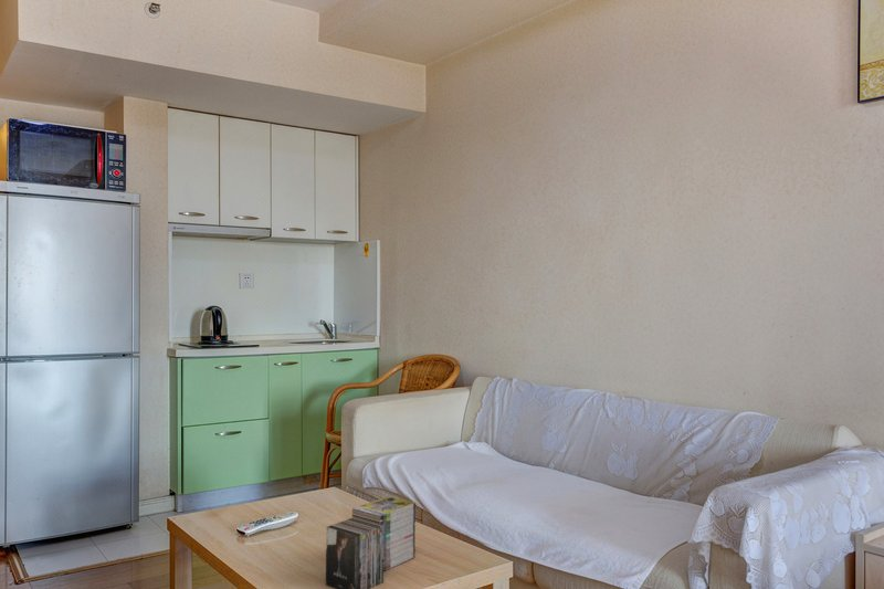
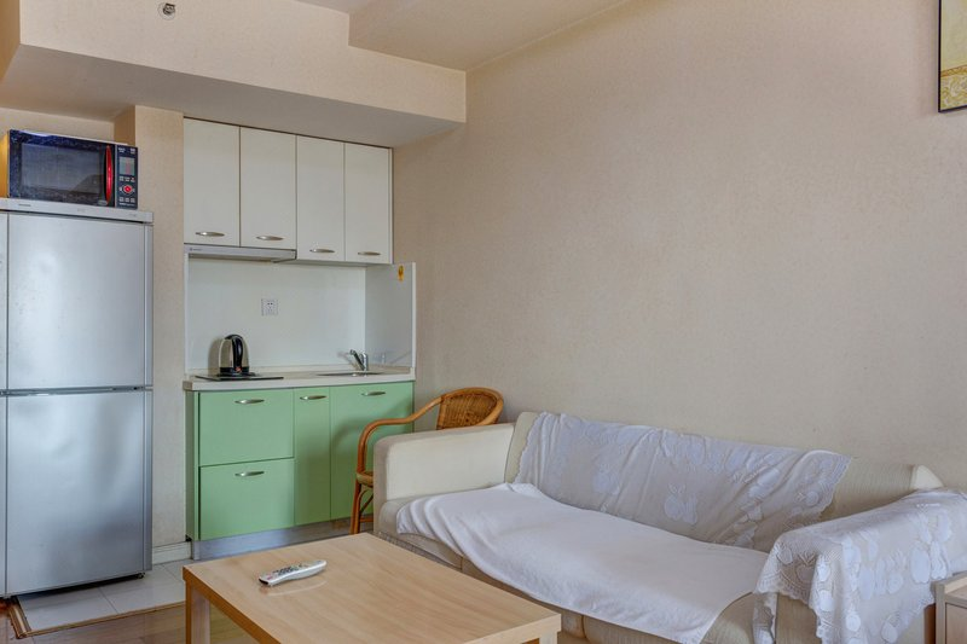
- magazine (372, 541)
